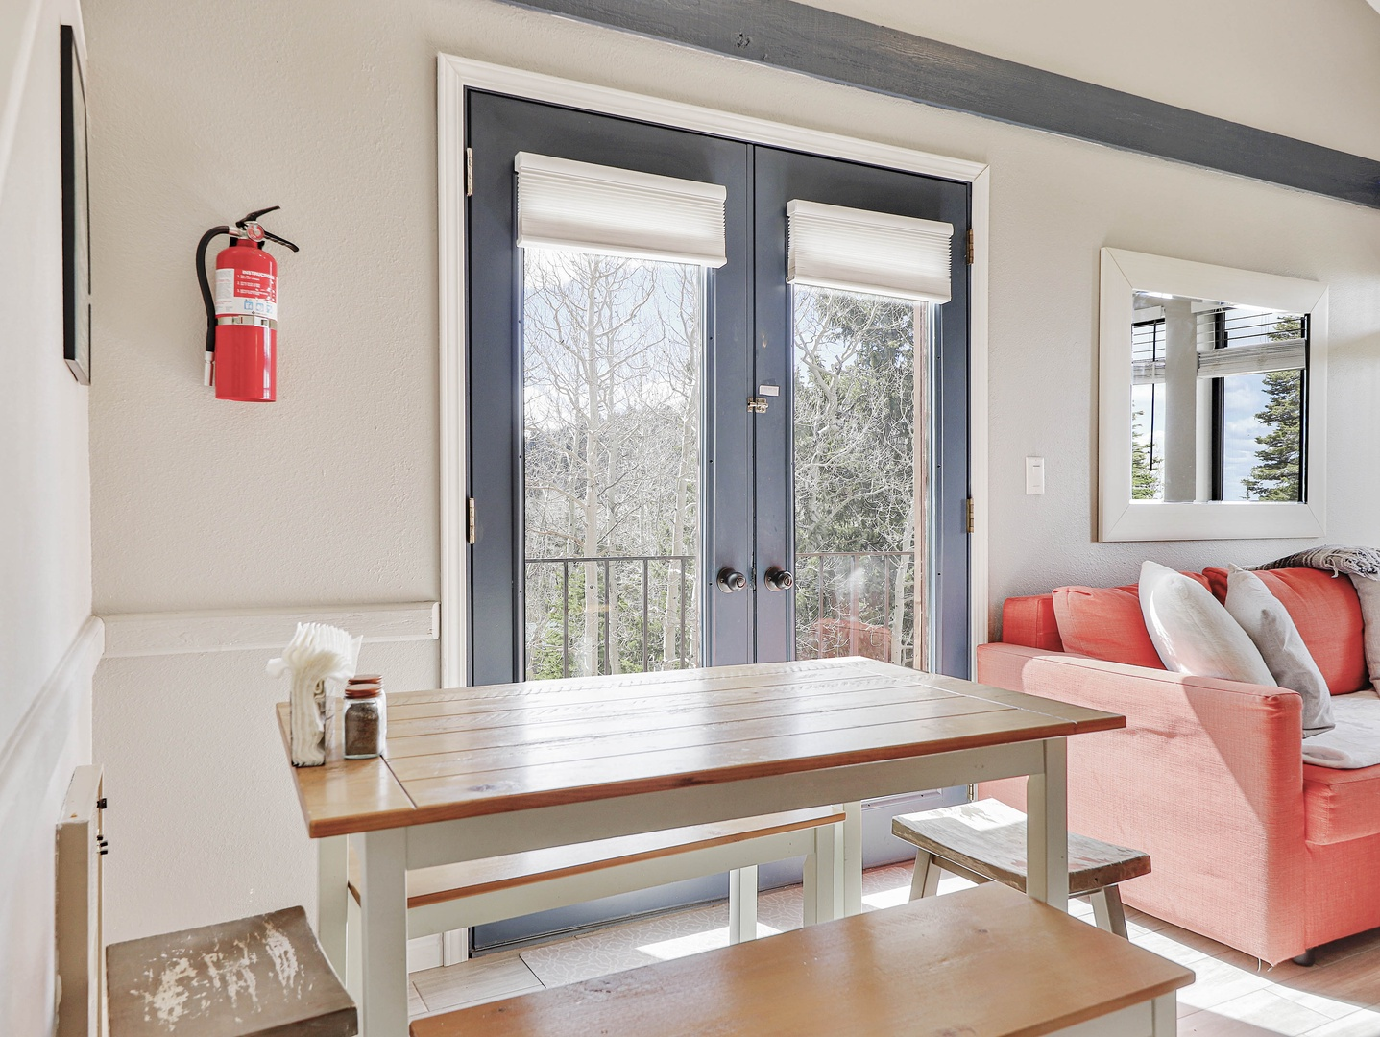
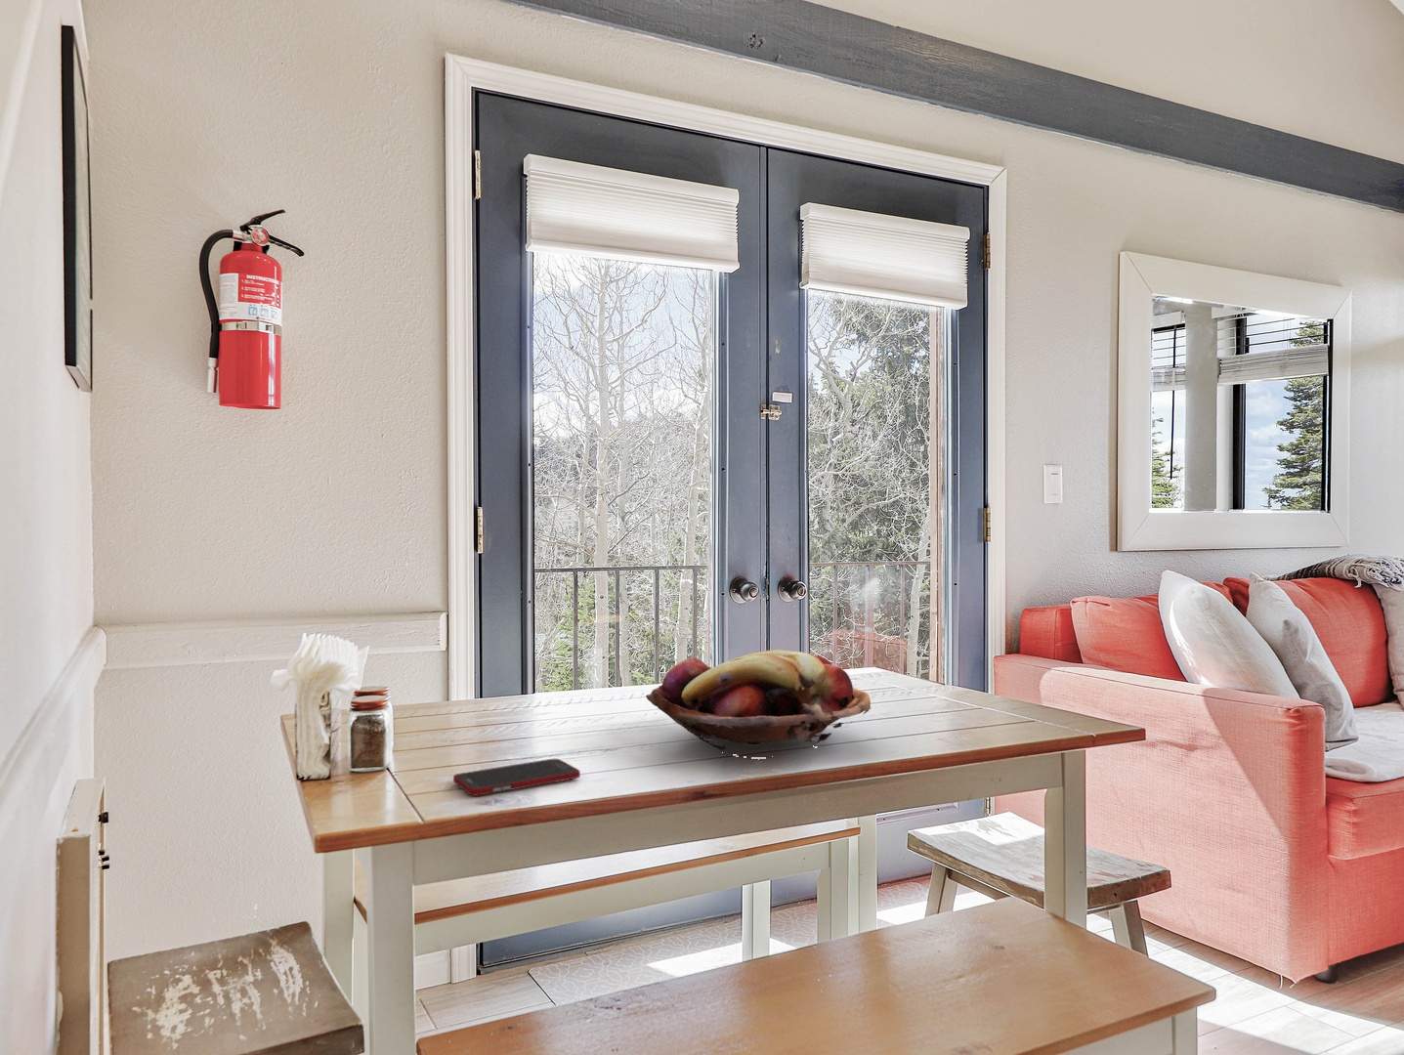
+ cell phone (516, 777)
+ fruit basket (764, 694)
